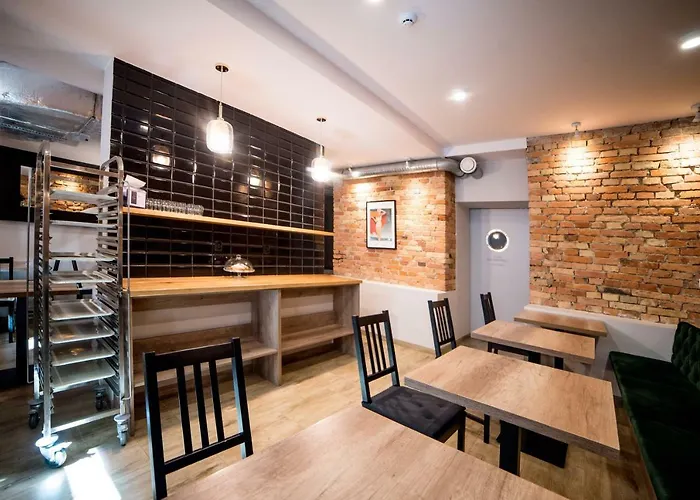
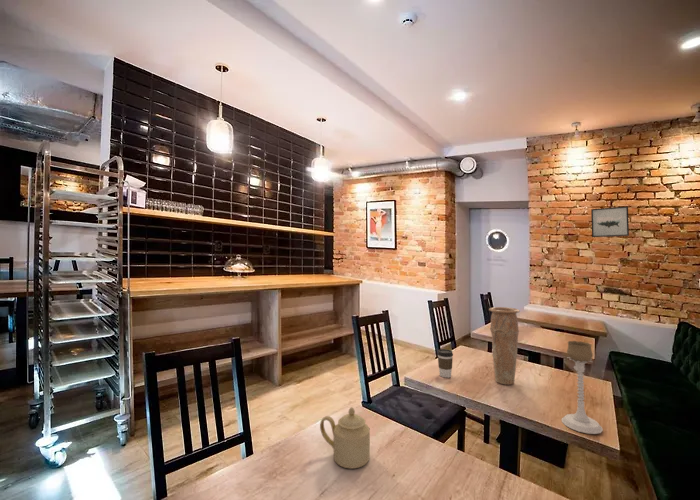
+ vase (504, 345)
+ wall art (609, 222)
+ coffee cup (445, 363)
+ candle holder (580, 383)
+ sugar bowl (345, 432)
